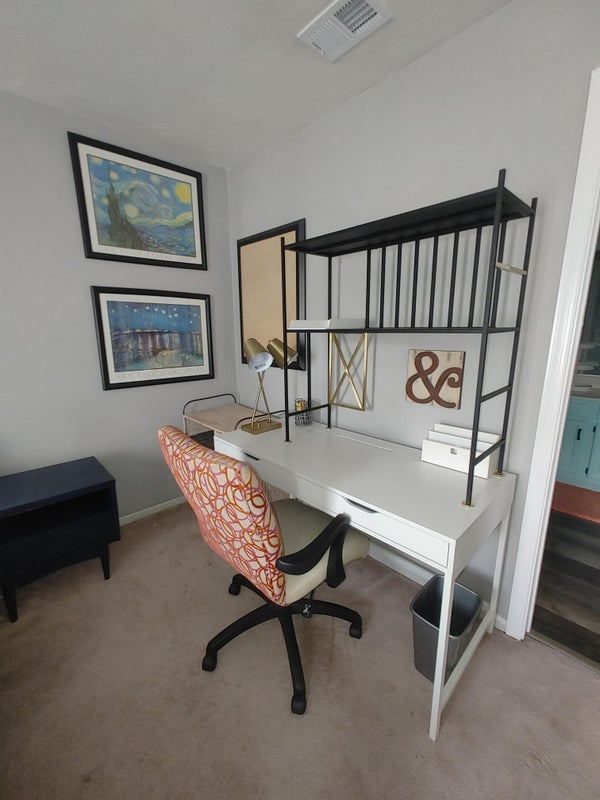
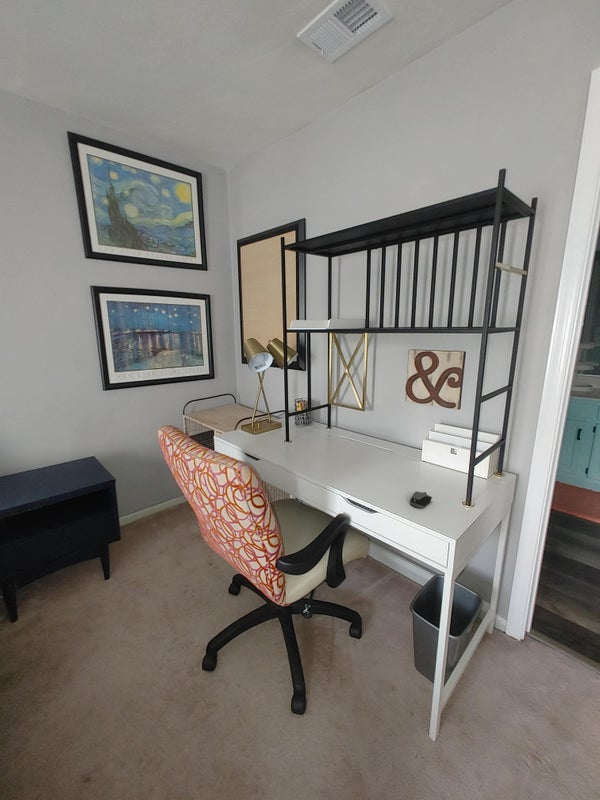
+ computer mouse (420, 497)
